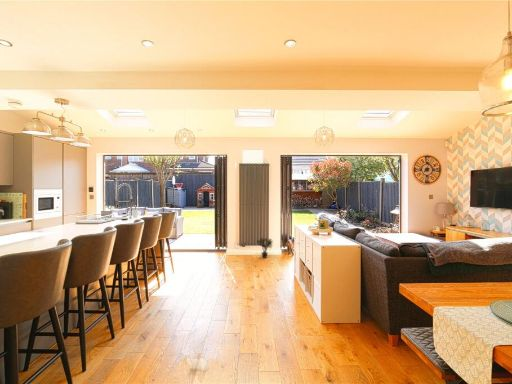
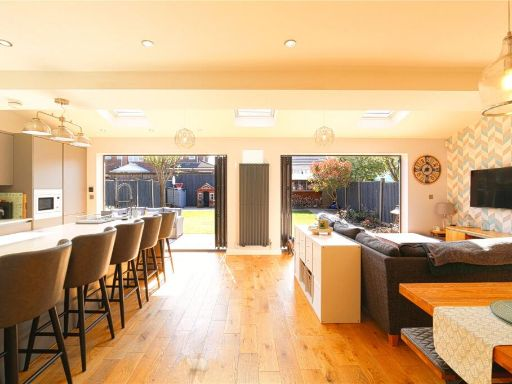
- potted plant (264, 247)
